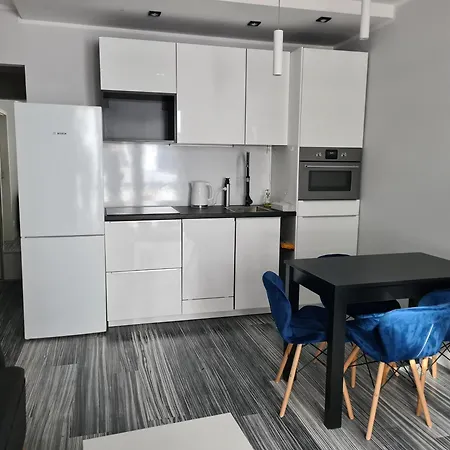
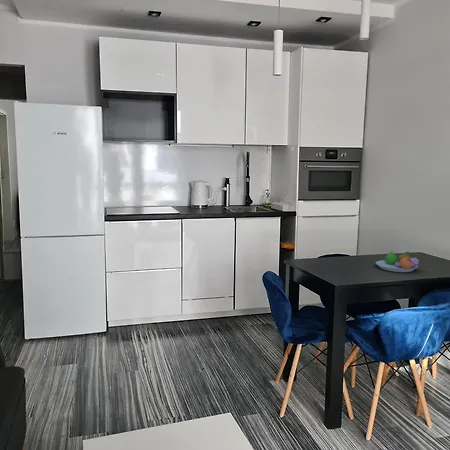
+ fruit bowl (396, 260)
